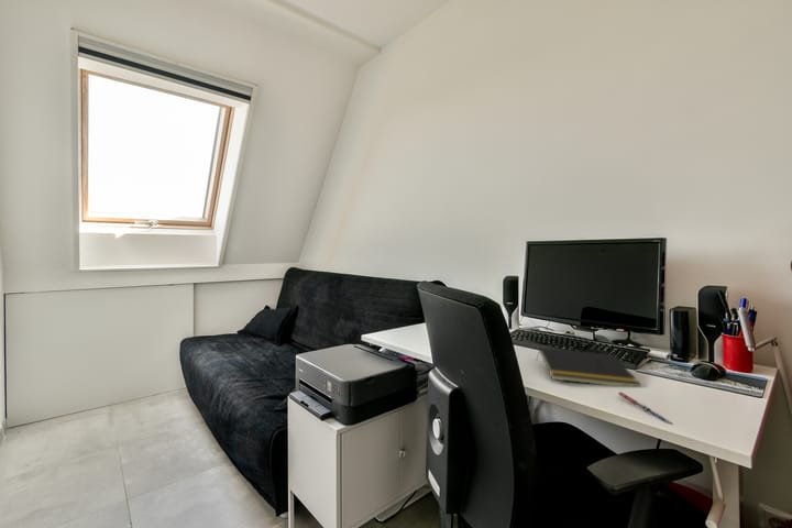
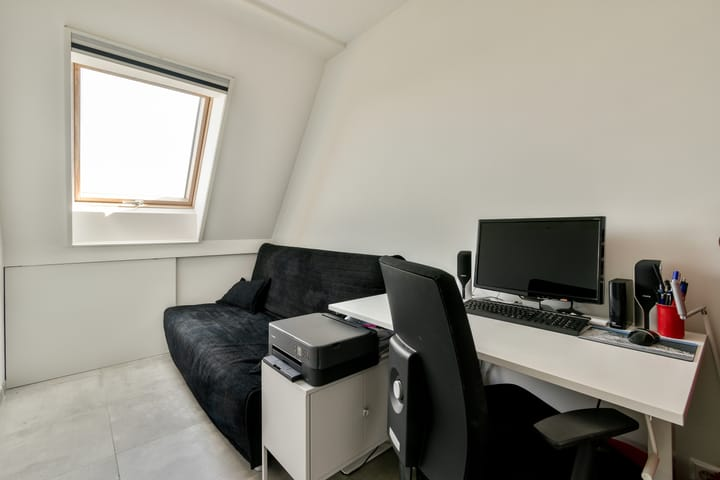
- notepad (585, 365)
- pen (642, 406)
